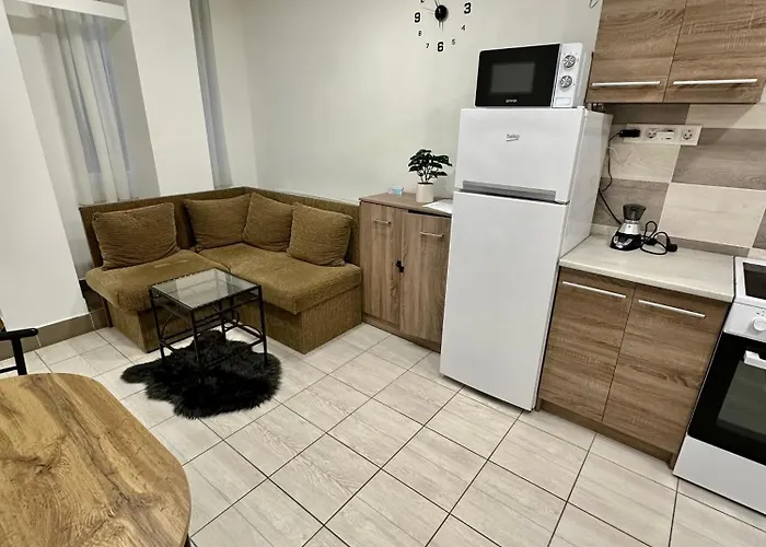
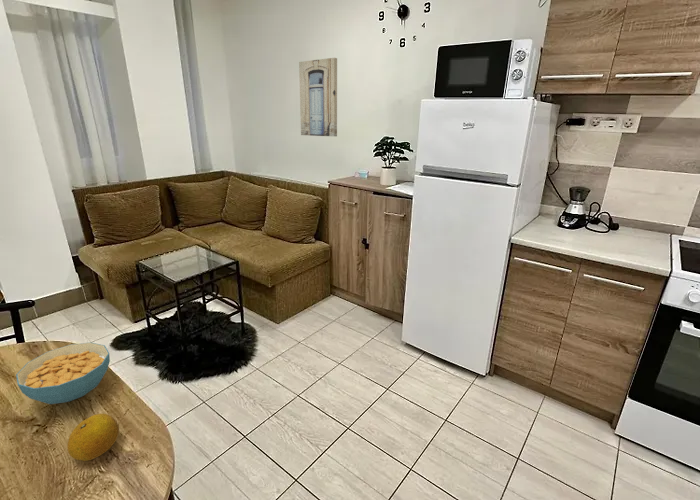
+ cereal bowl (69, 378)
+ fruit (93, 436)
+ wall art (317, 99)
